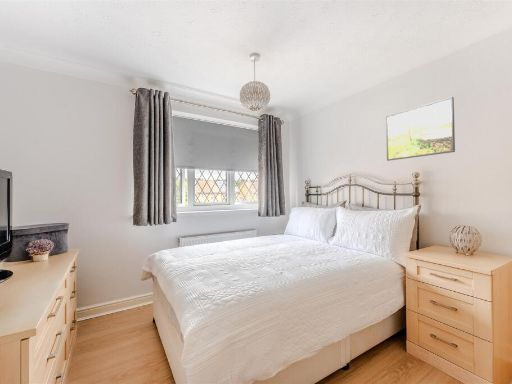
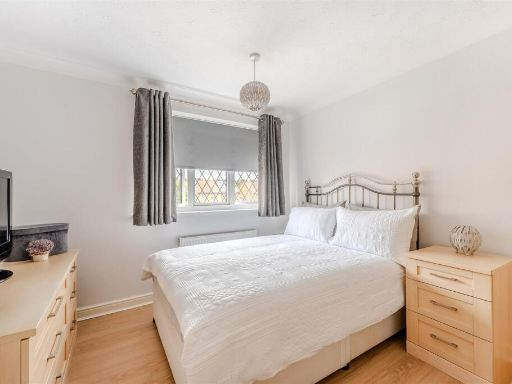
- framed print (416, 132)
